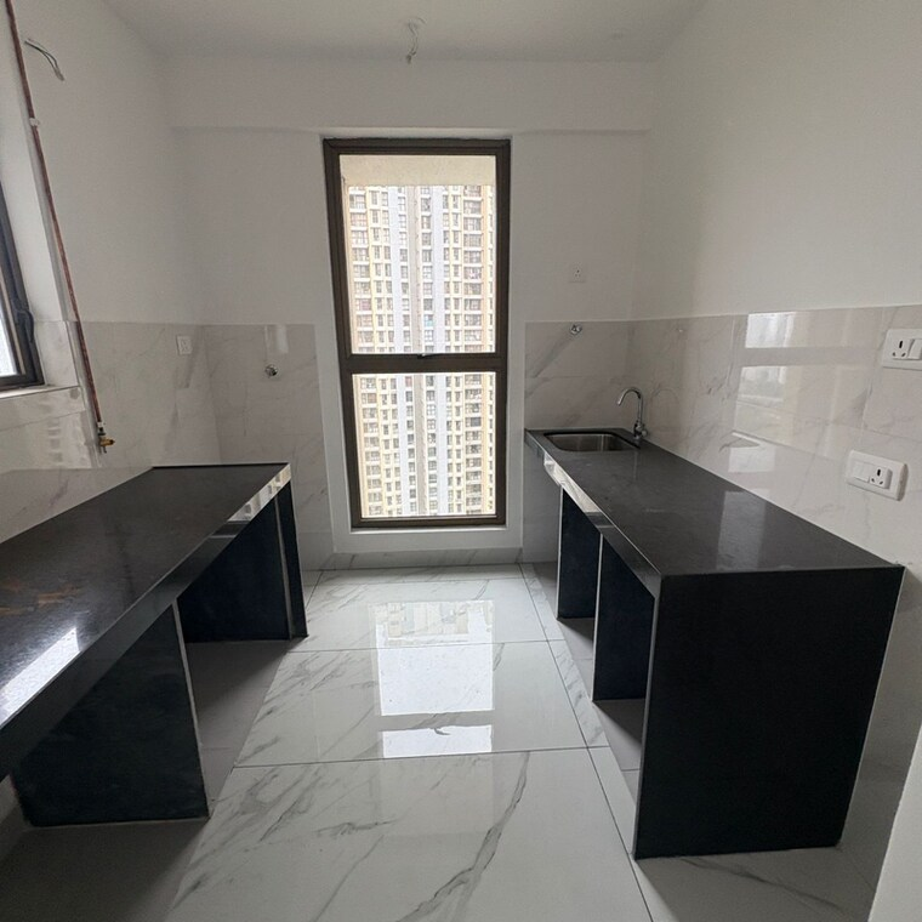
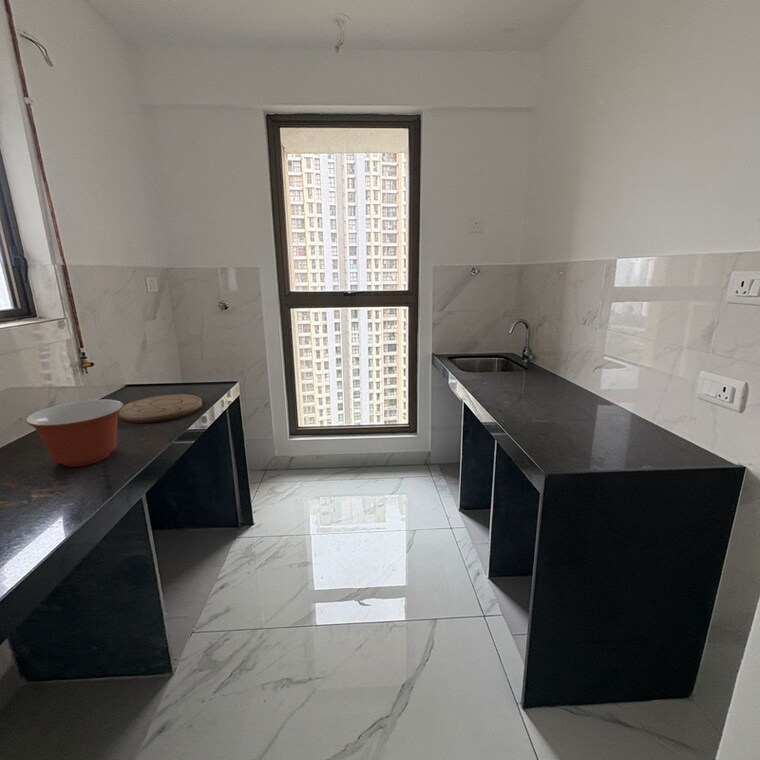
+ mixing bowl (81, 434)
+ cutting board (162, 407)
